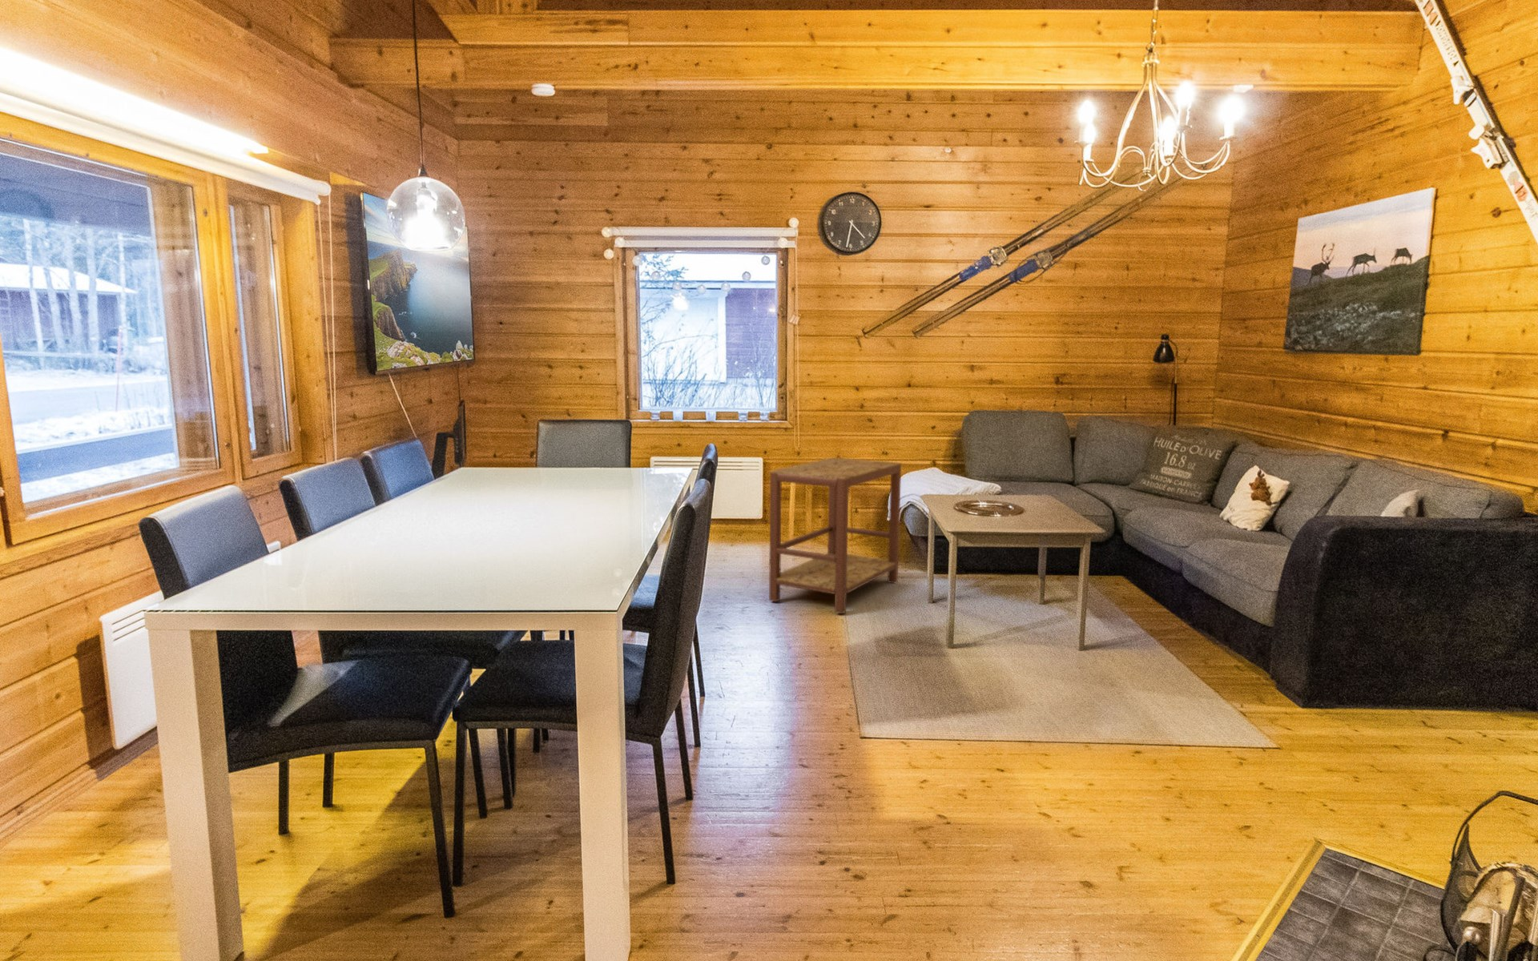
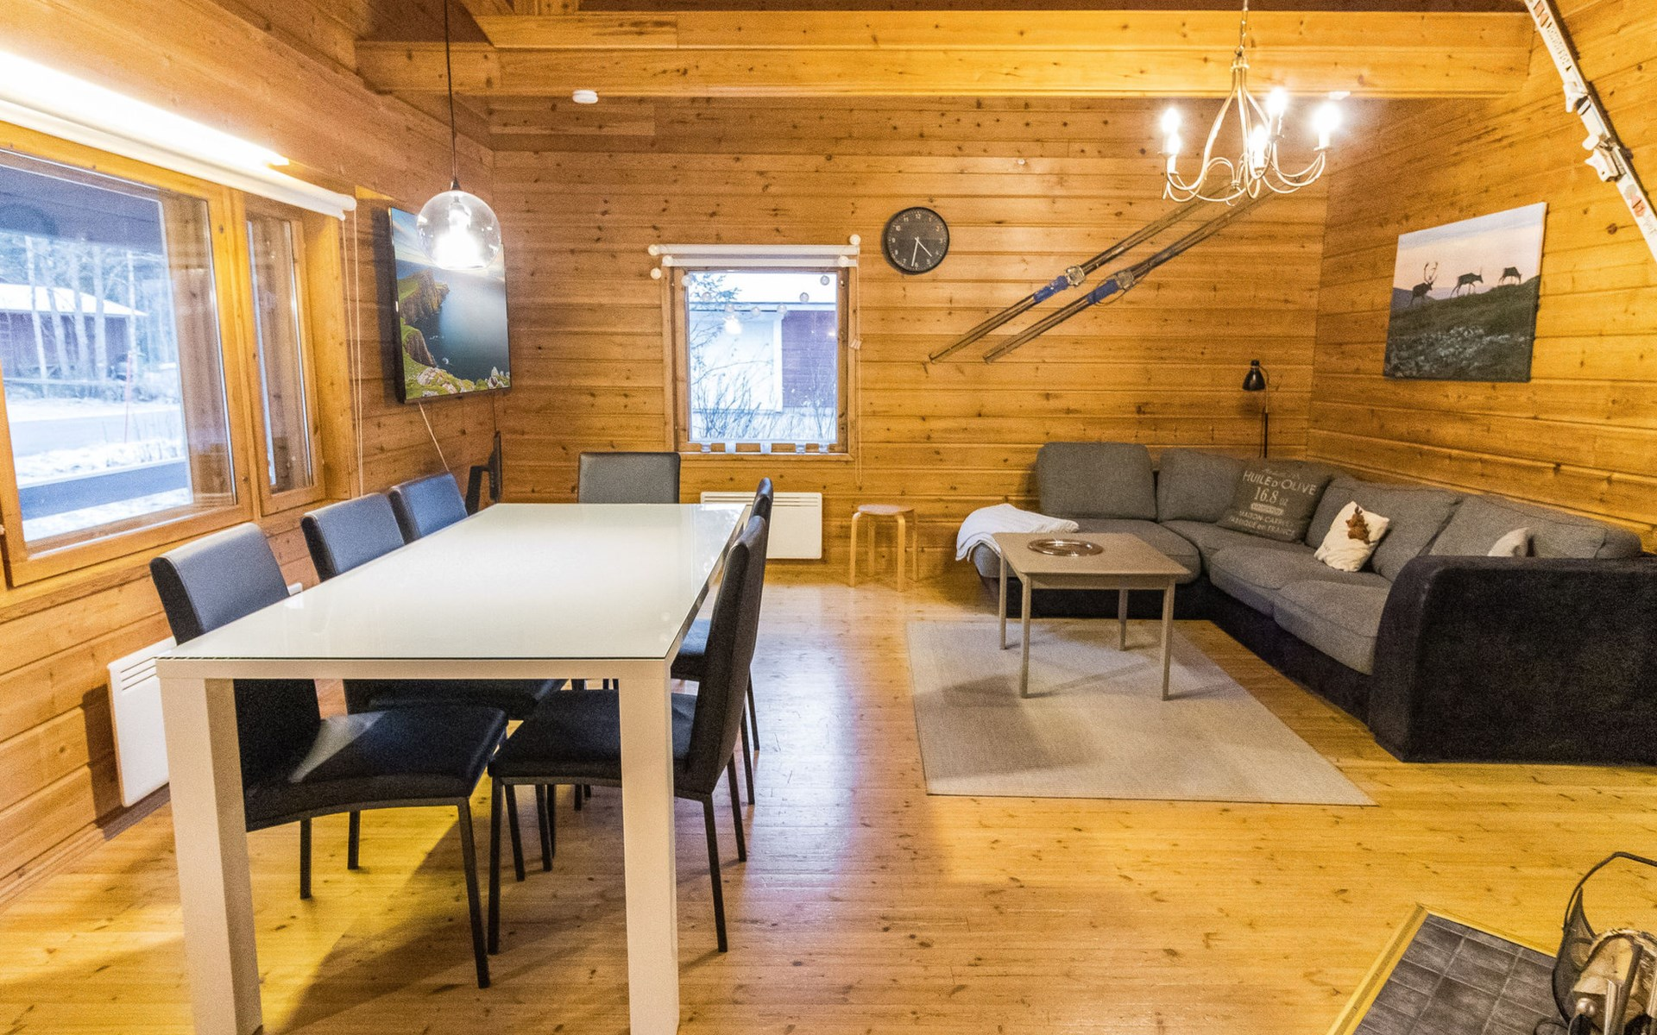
- side table (837, 529)
